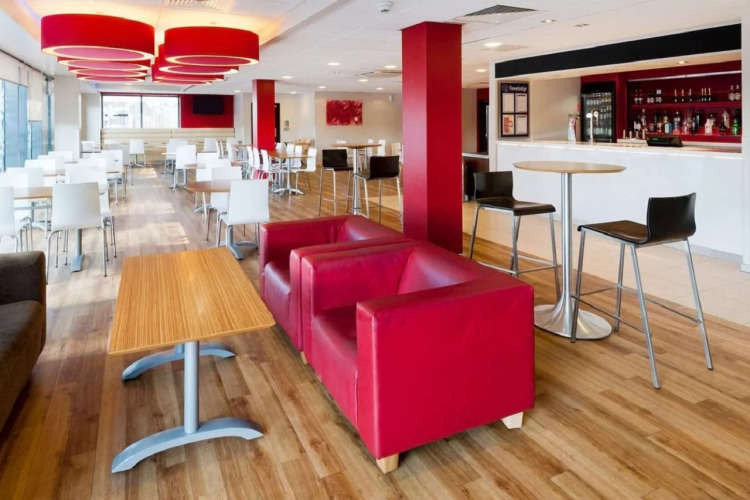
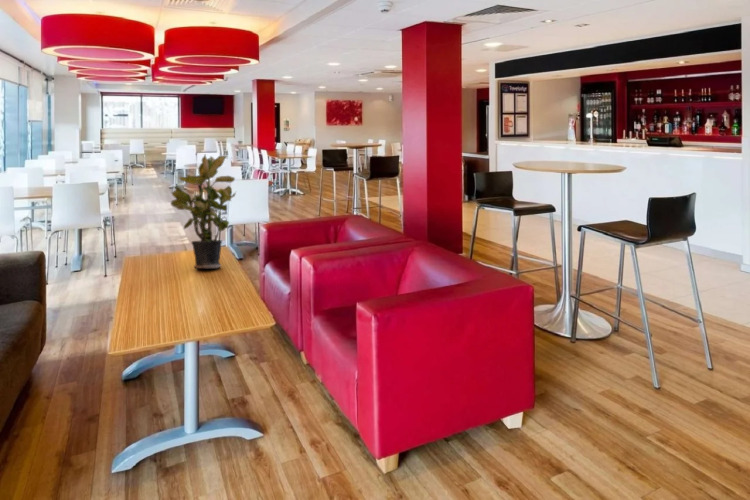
+ potted plant (204, 211)
